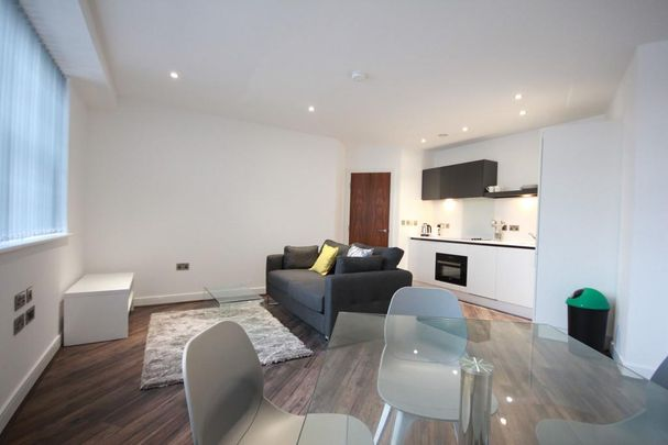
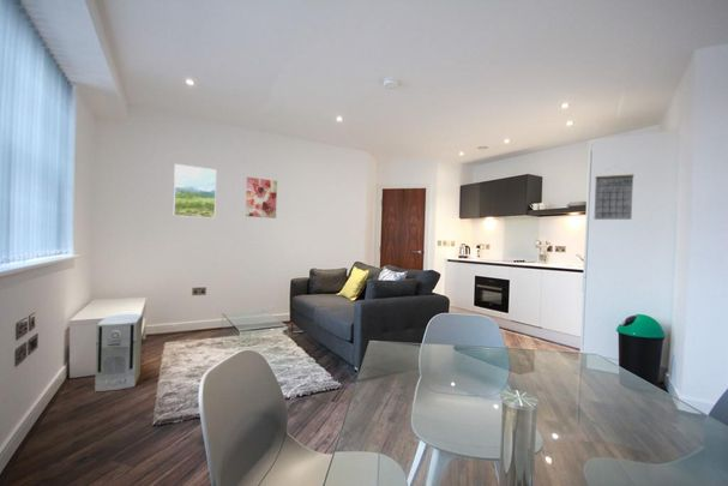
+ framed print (194, 192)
+ calendar (613, 192)
+ air purifier (120, 349)
+ wall art (261, 198)
